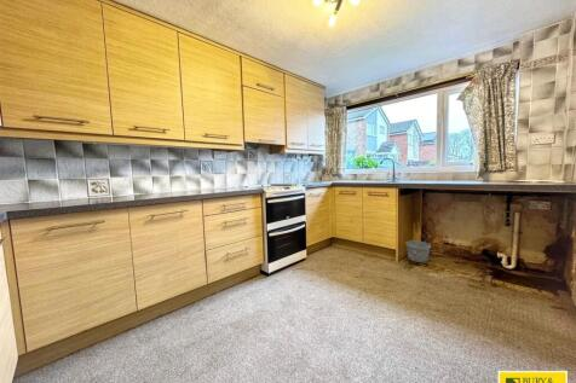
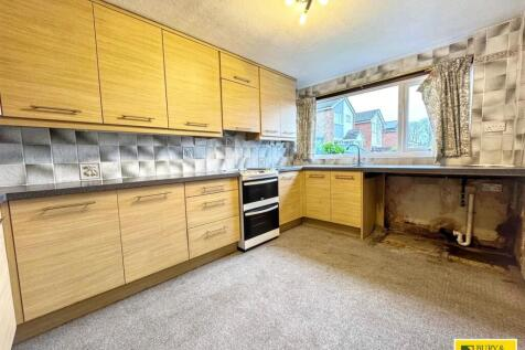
- bucket (417, 245)
